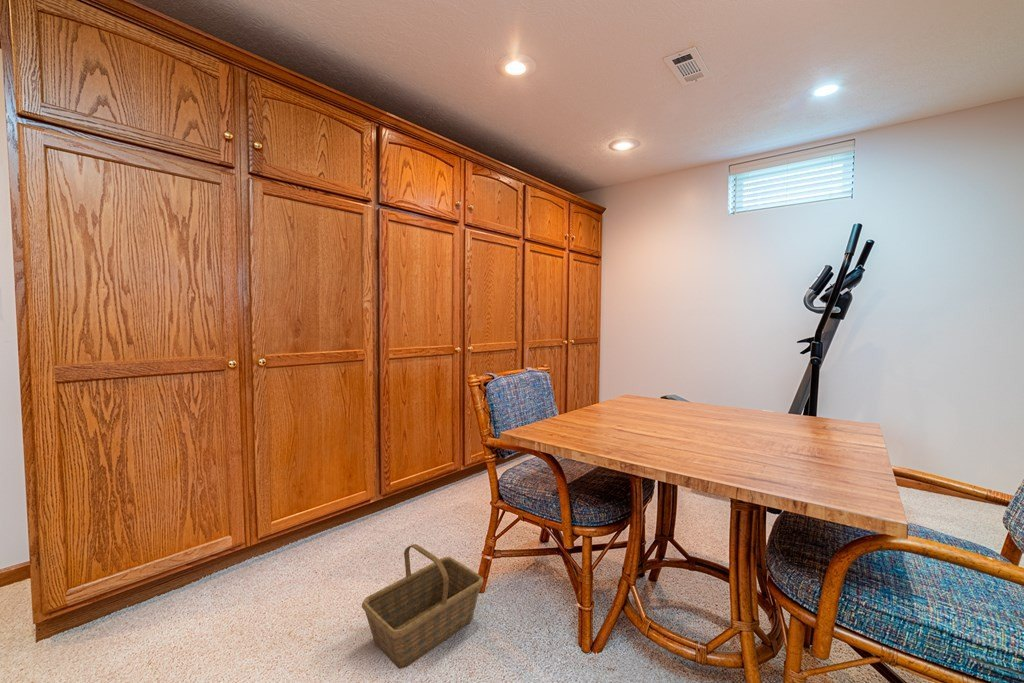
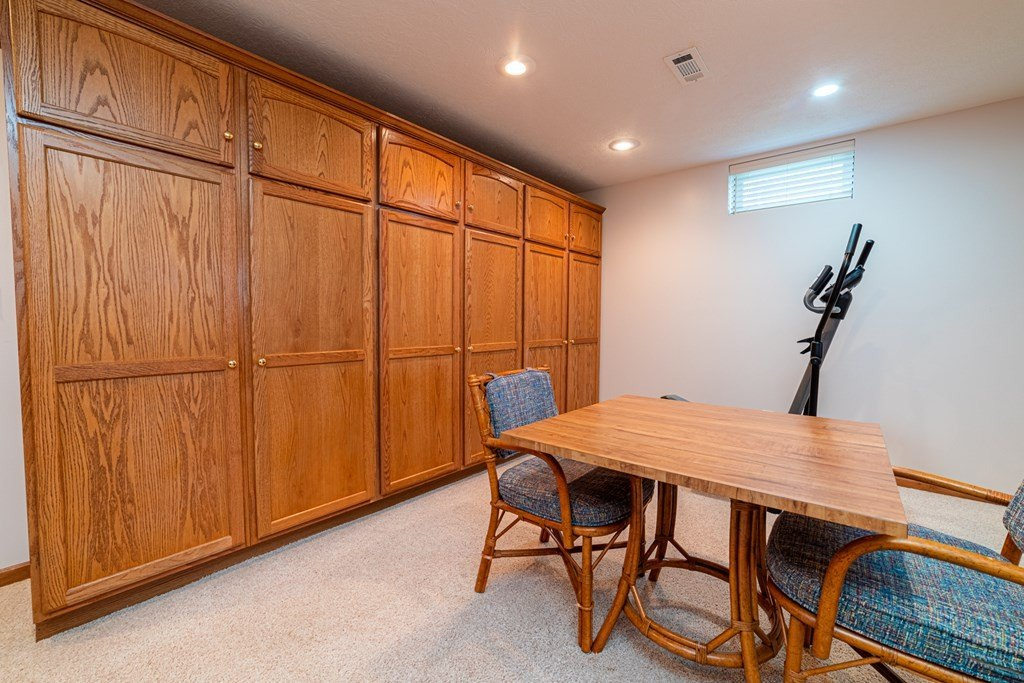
- basket (425, 590)
